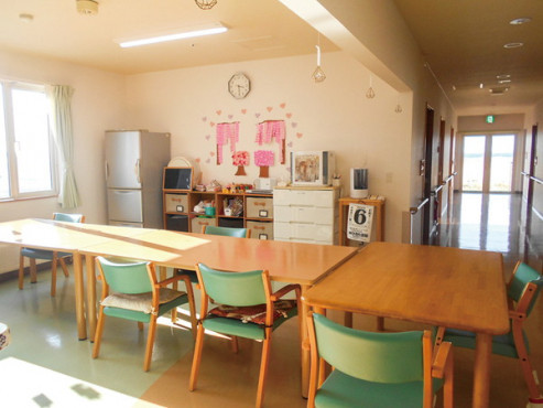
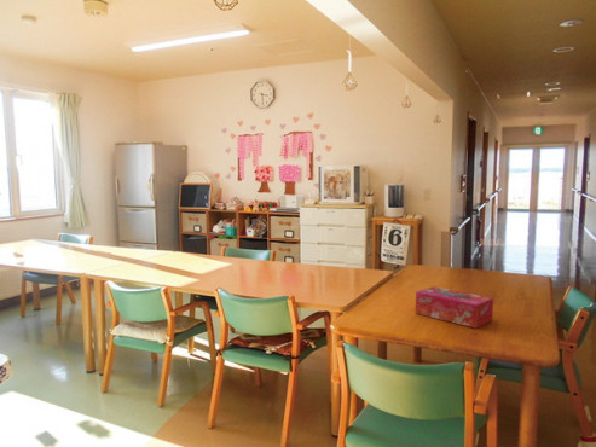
+ tissue box (452, 306)
